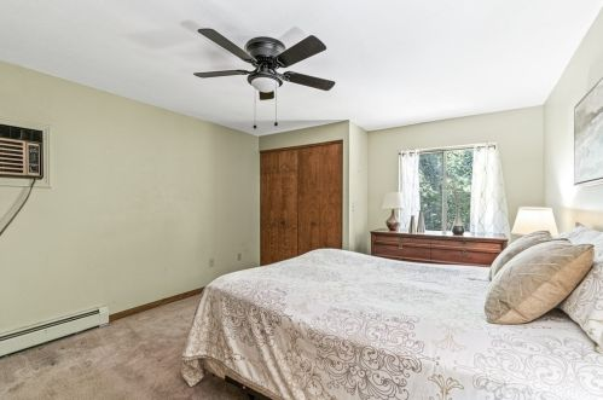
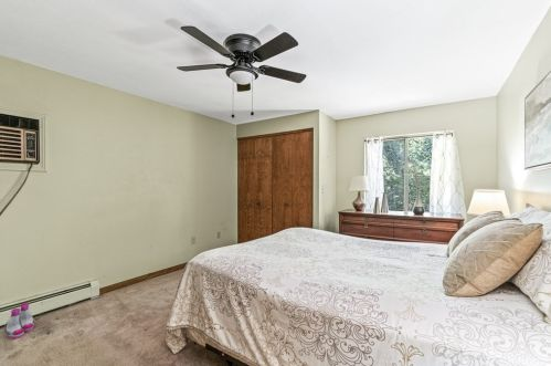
+ boots (20, 317)
